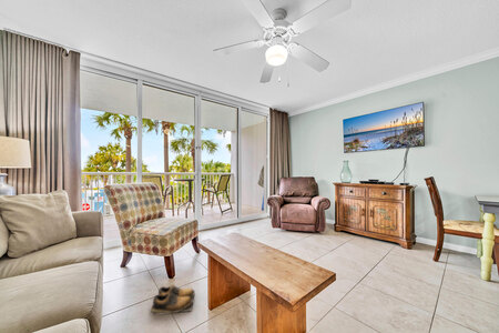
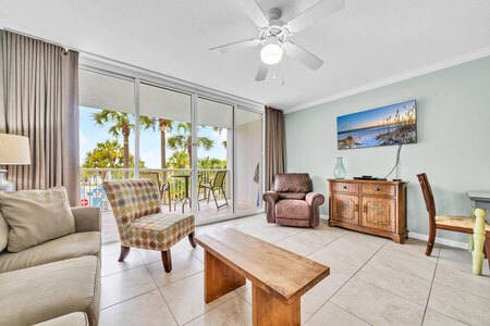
- shoes (173, 295)
